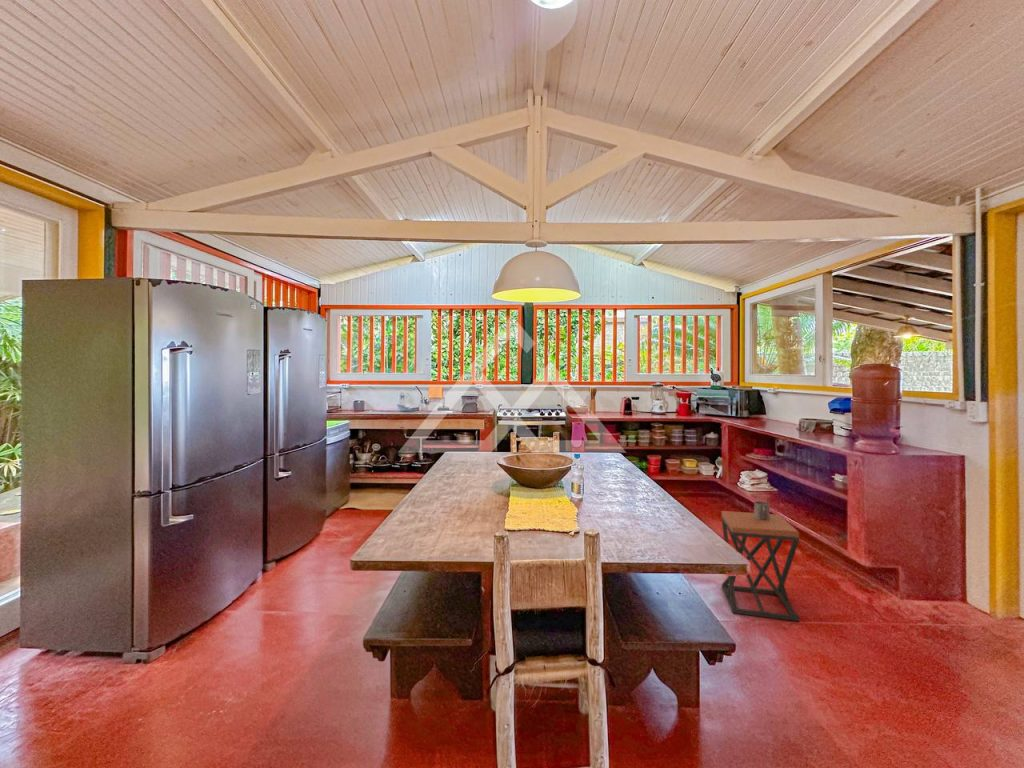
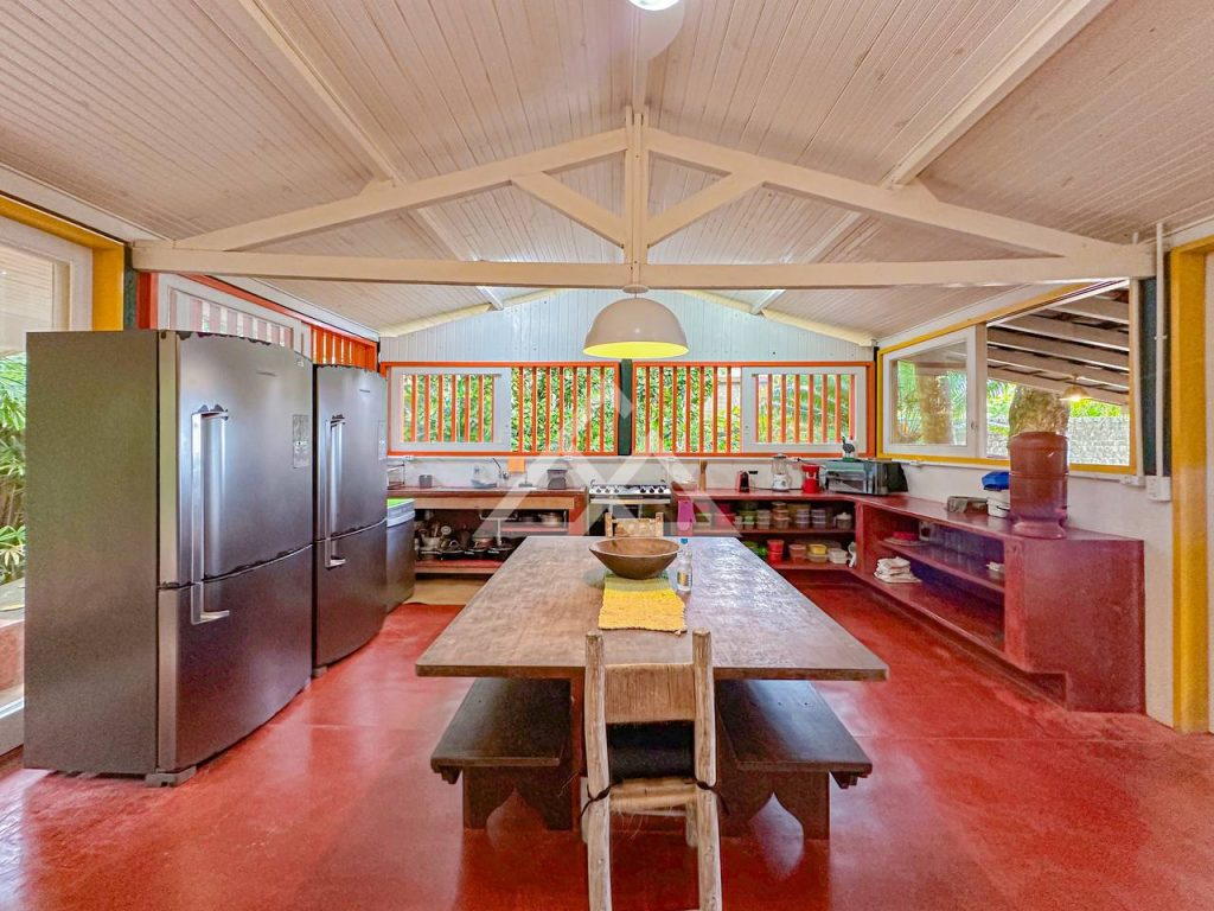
- mug (762, 511)
- stool (757, 562)
